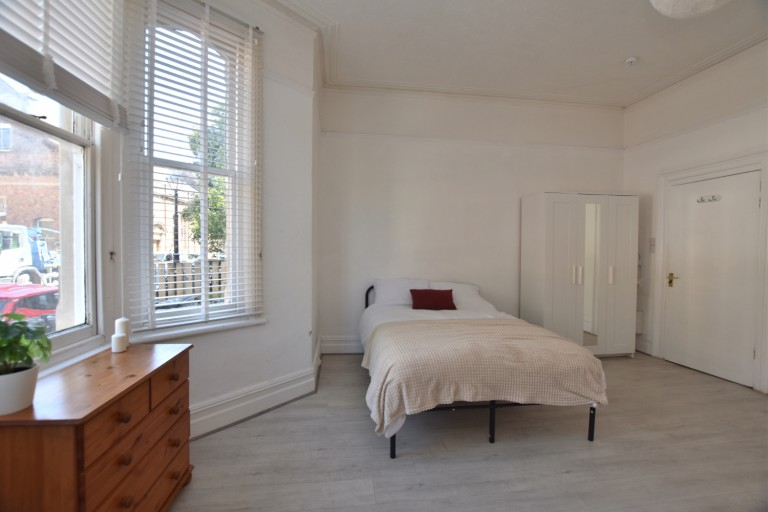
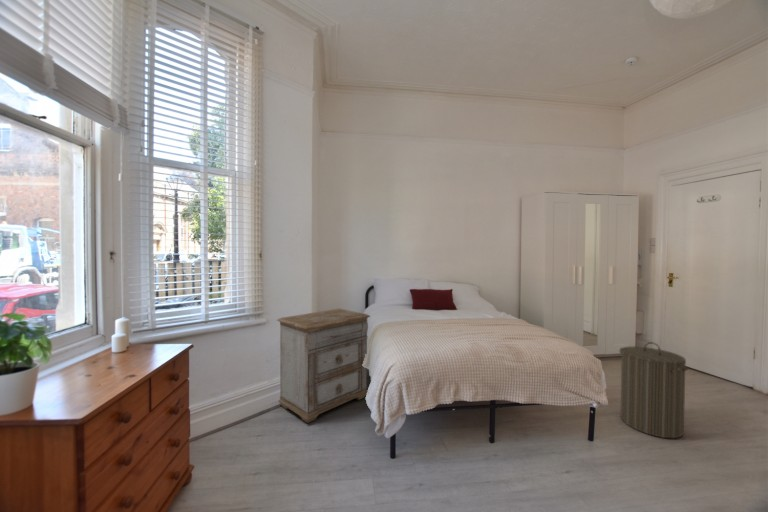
+ laundry hamper (651, 383)
+ nightstand (324, 358)
